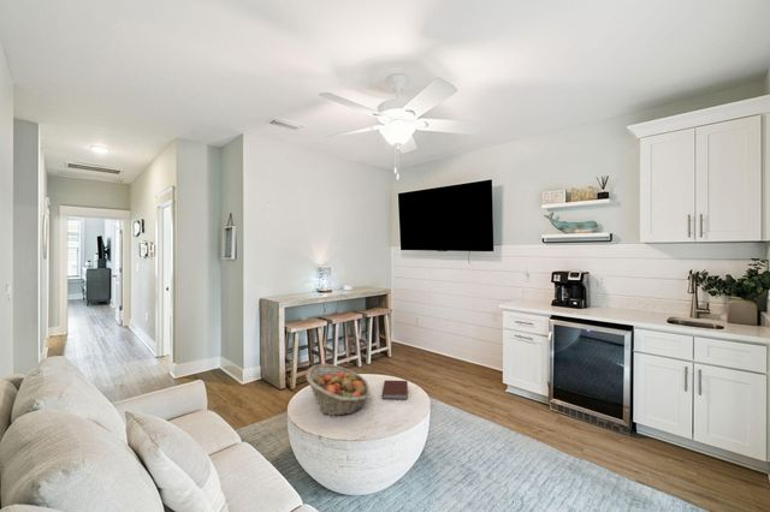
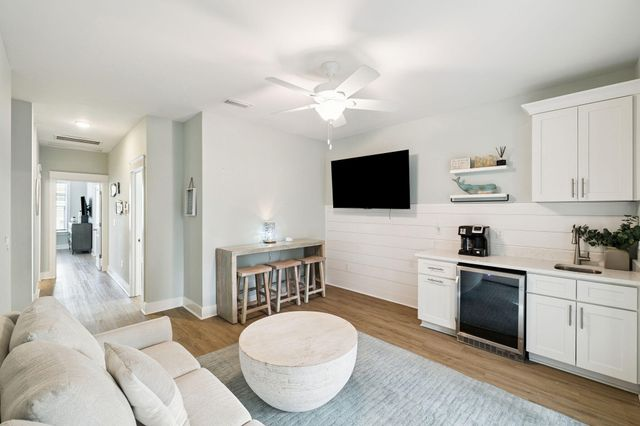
- fruit basket (338, 387)
- book (395, 388)
